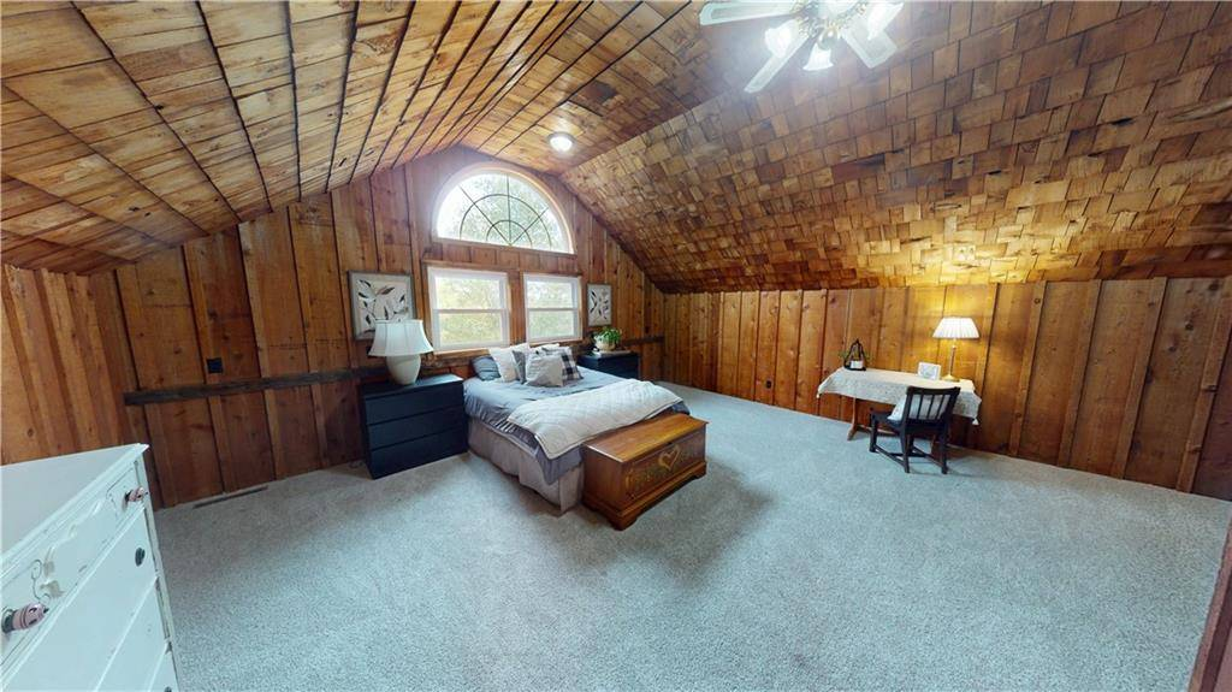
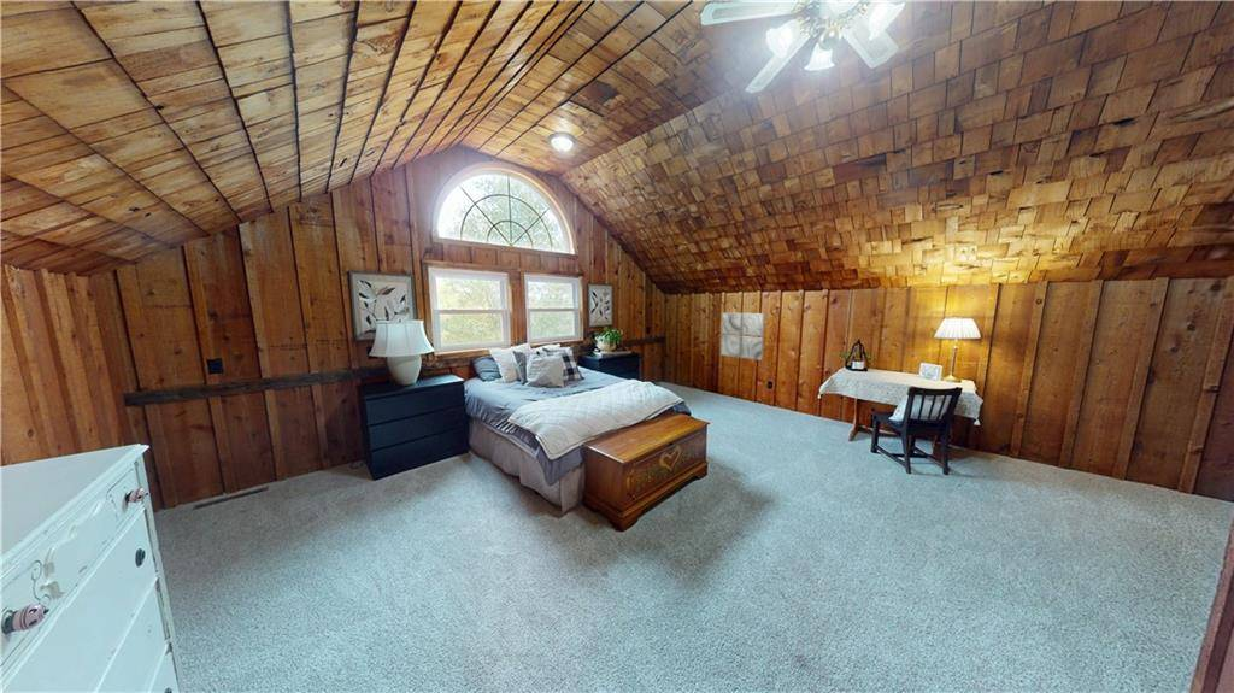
+ wall art (741, 334)
